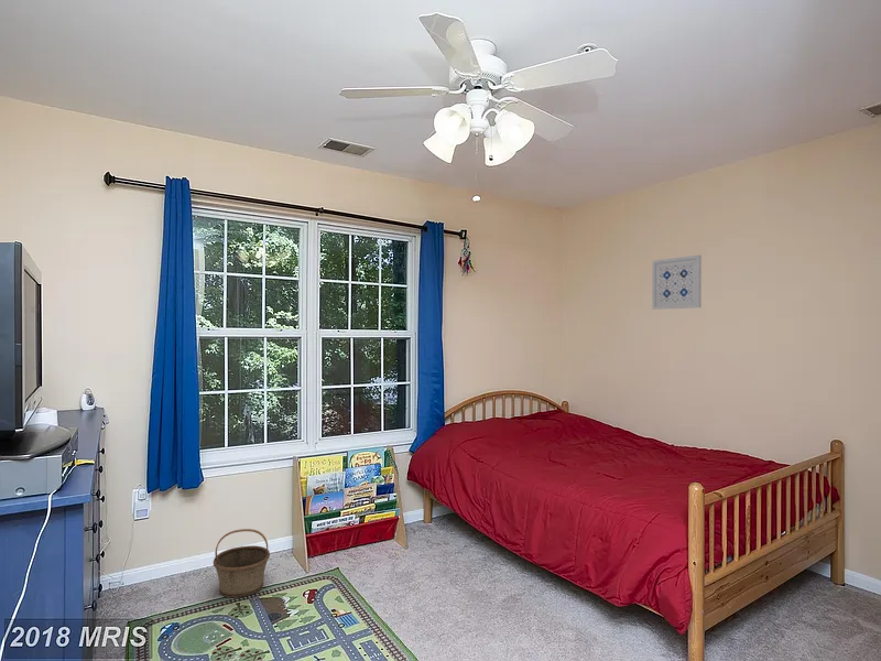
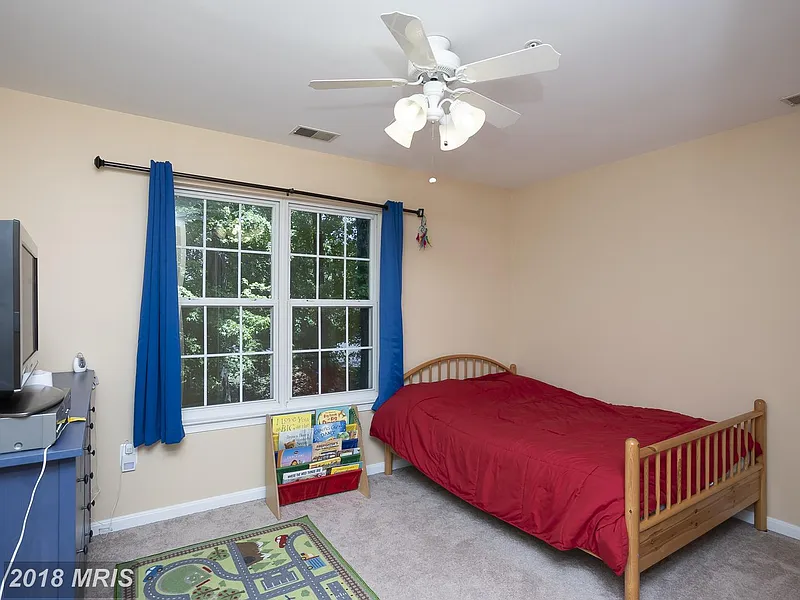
- basket (241, 559)
- wall art (675, 283)
